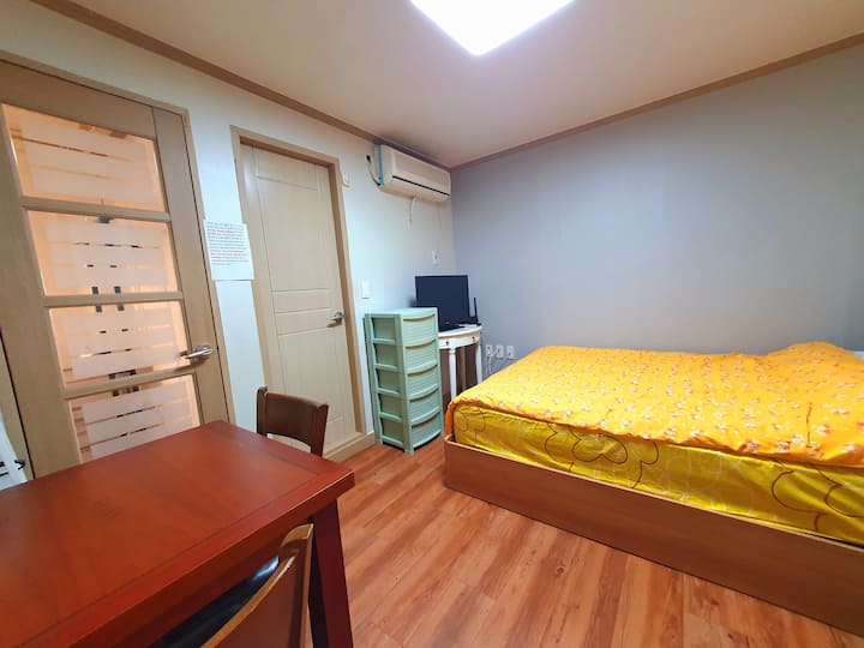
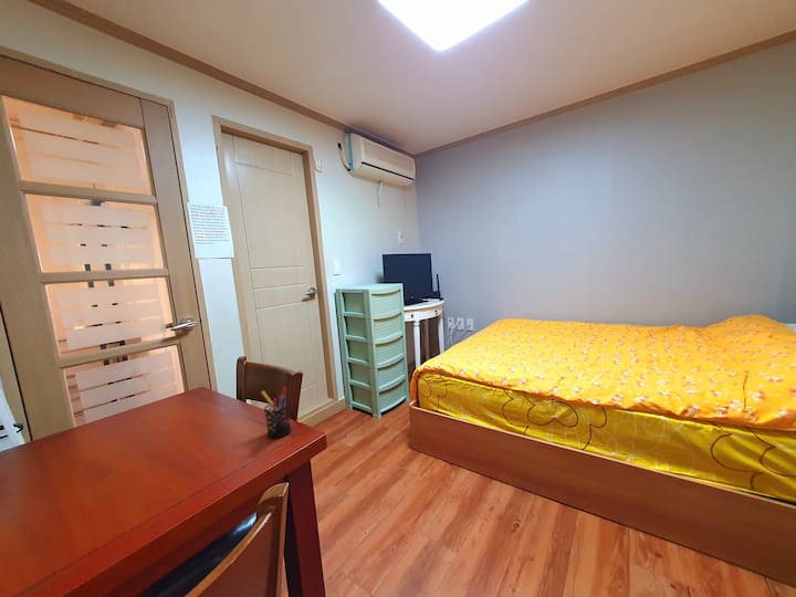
+ pen holder (279, 408)
